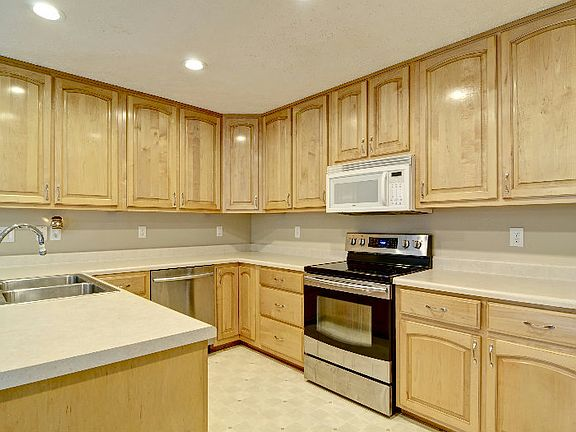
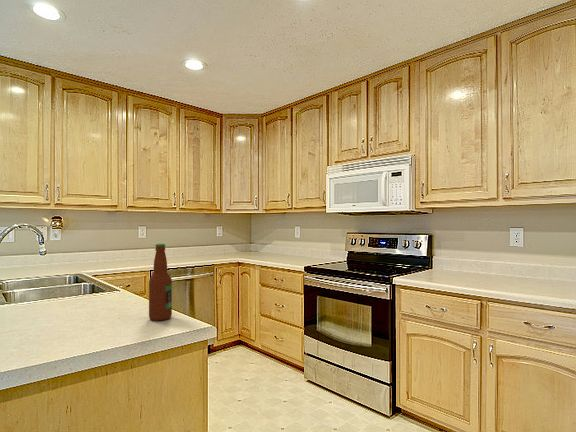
+ bottle (160, 281)
